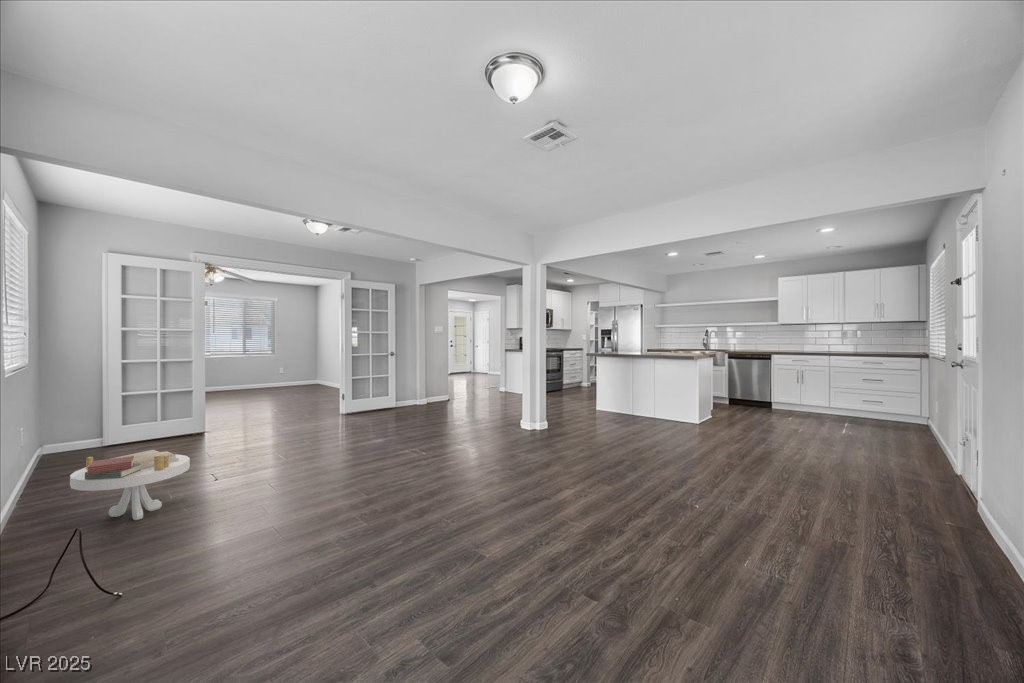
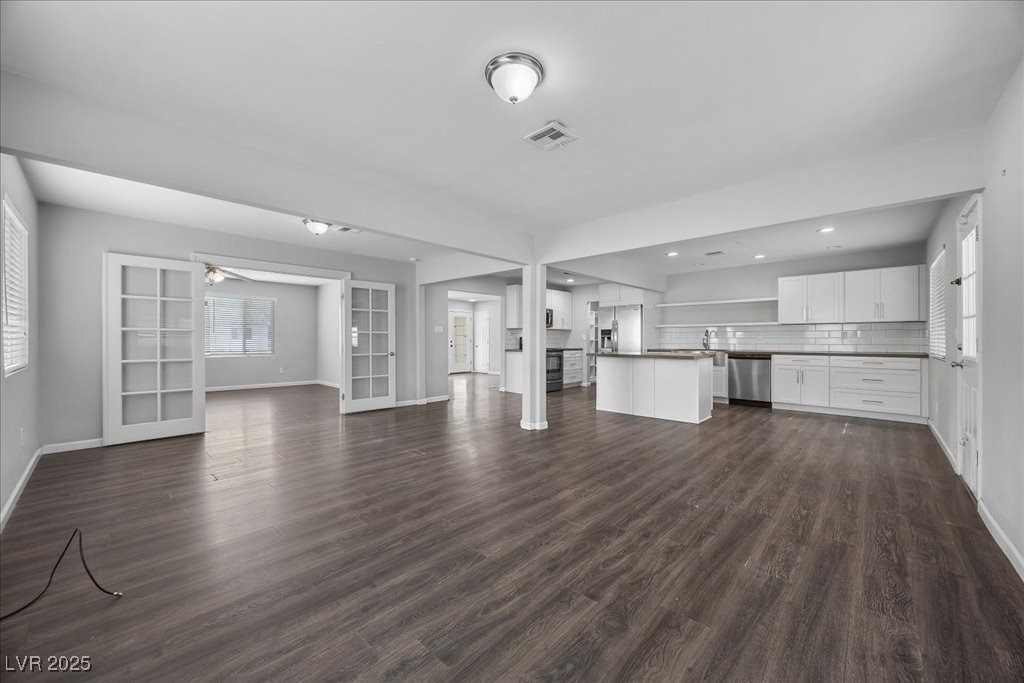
- side table (133, 483)
